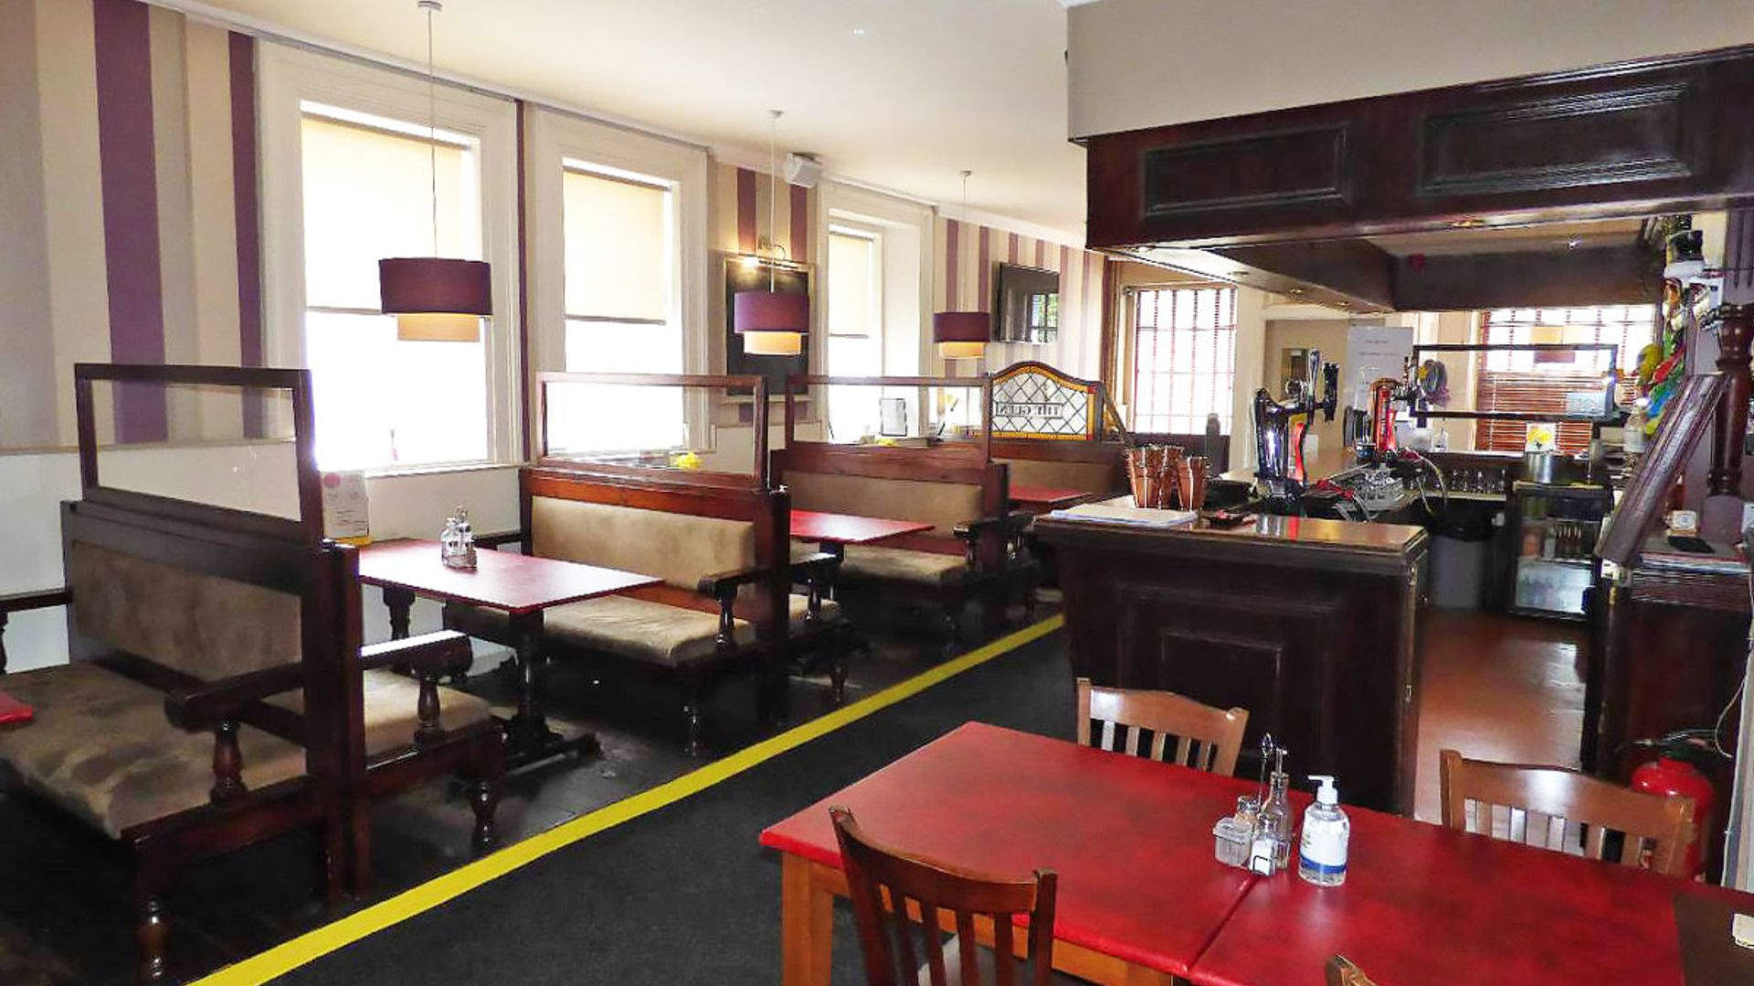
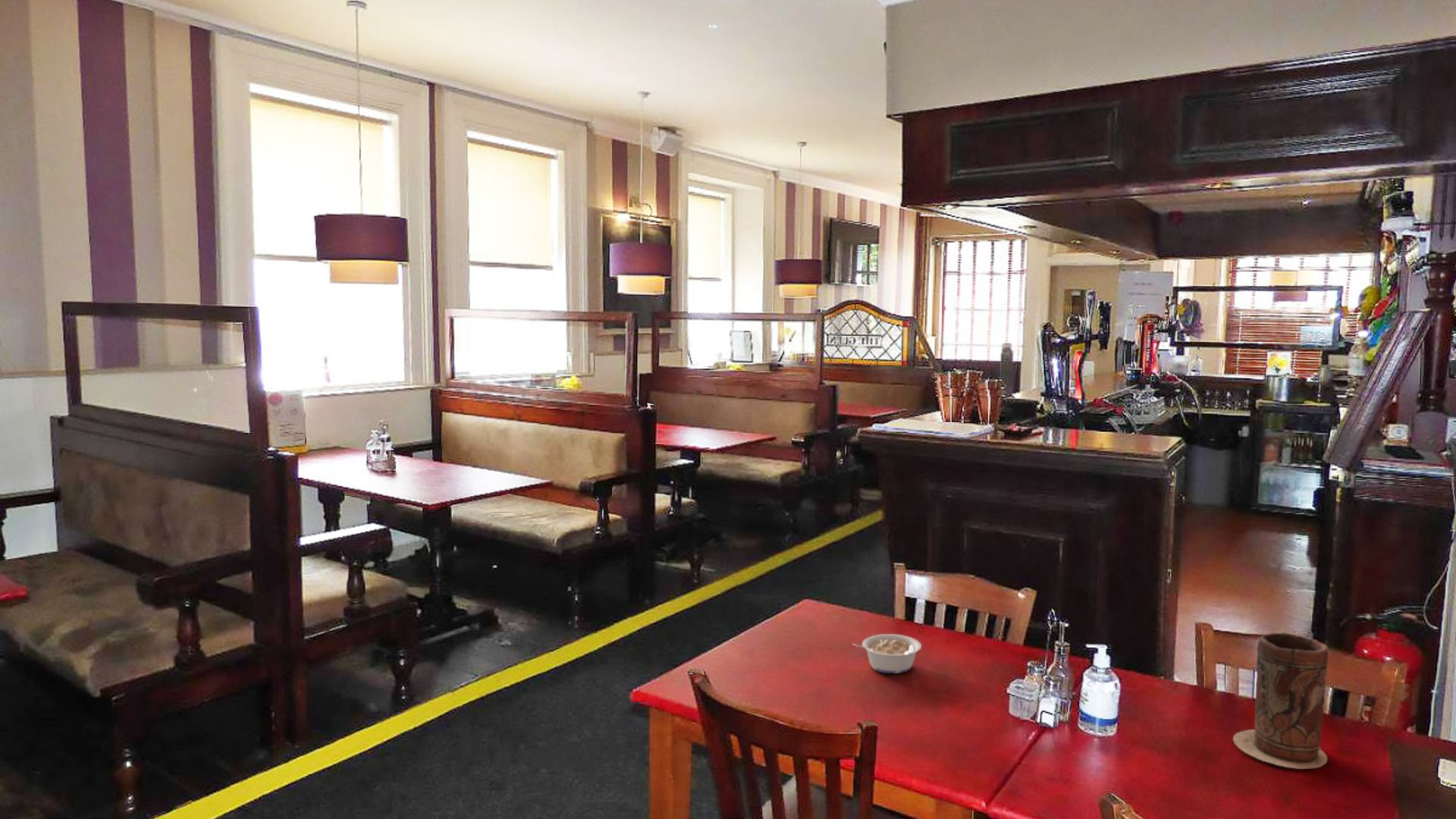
+ vase (1282, 695)
+ legume (890, 653)
